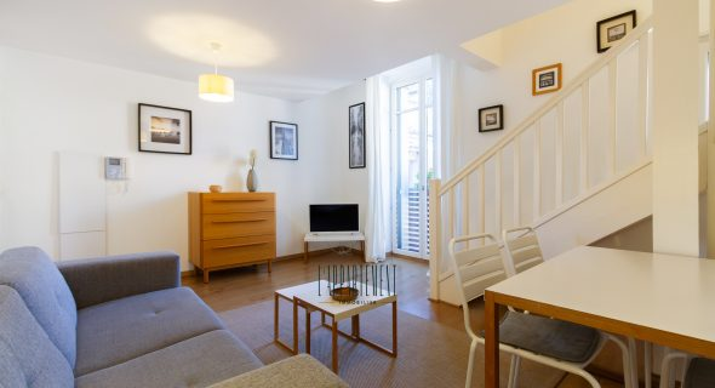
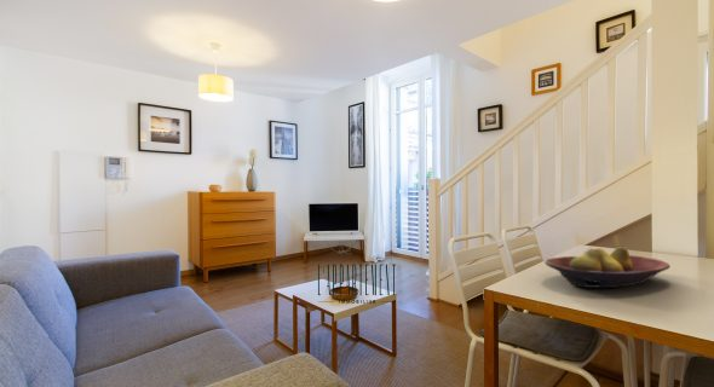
+ fruit bowl (605, 264)
